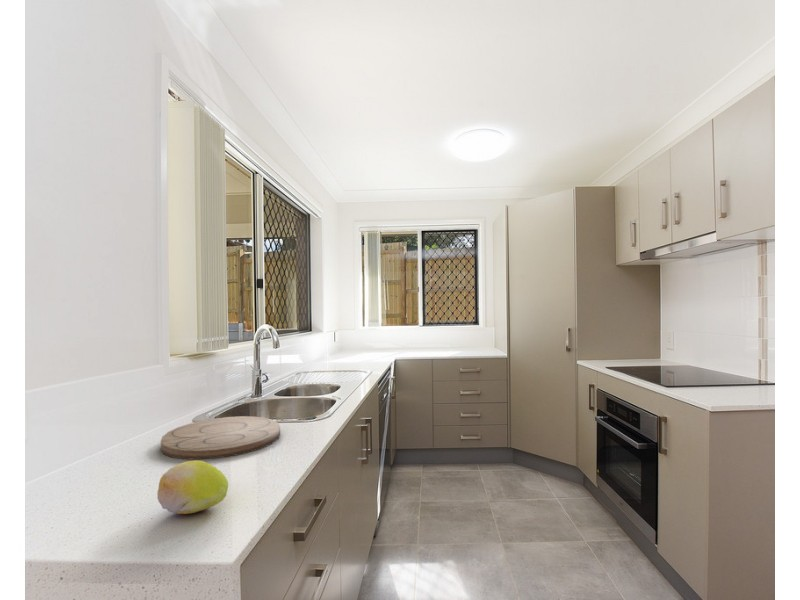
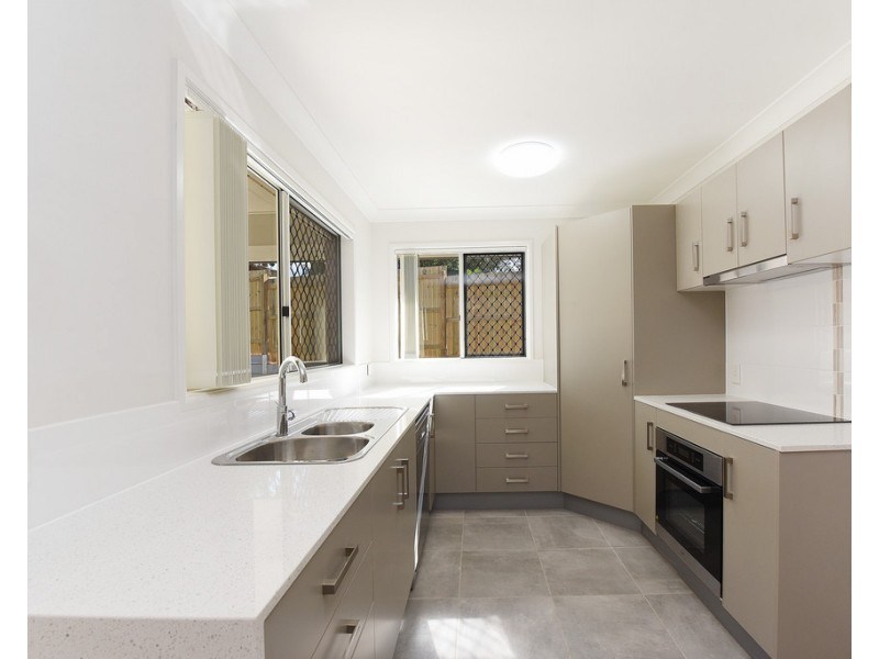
- fruit (194, 485)
- cutting board (223, 435)
